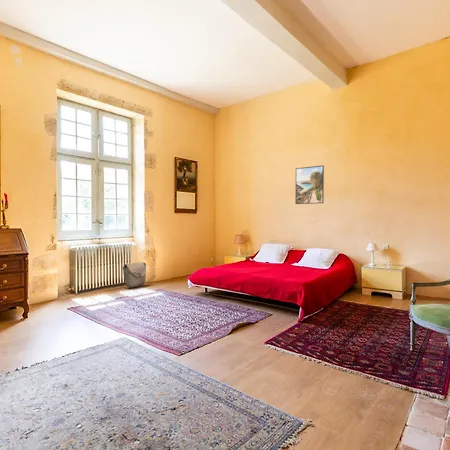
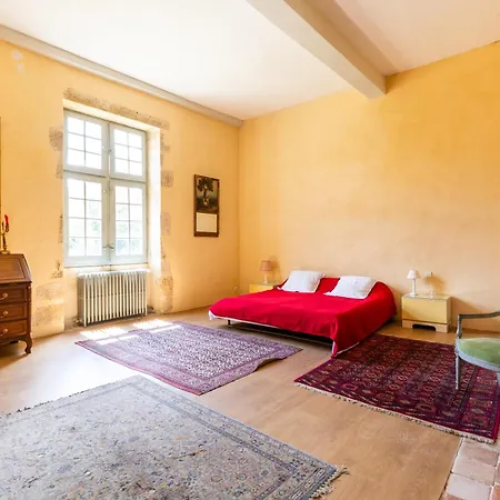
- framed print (309, 185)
- bag (135, 275)
